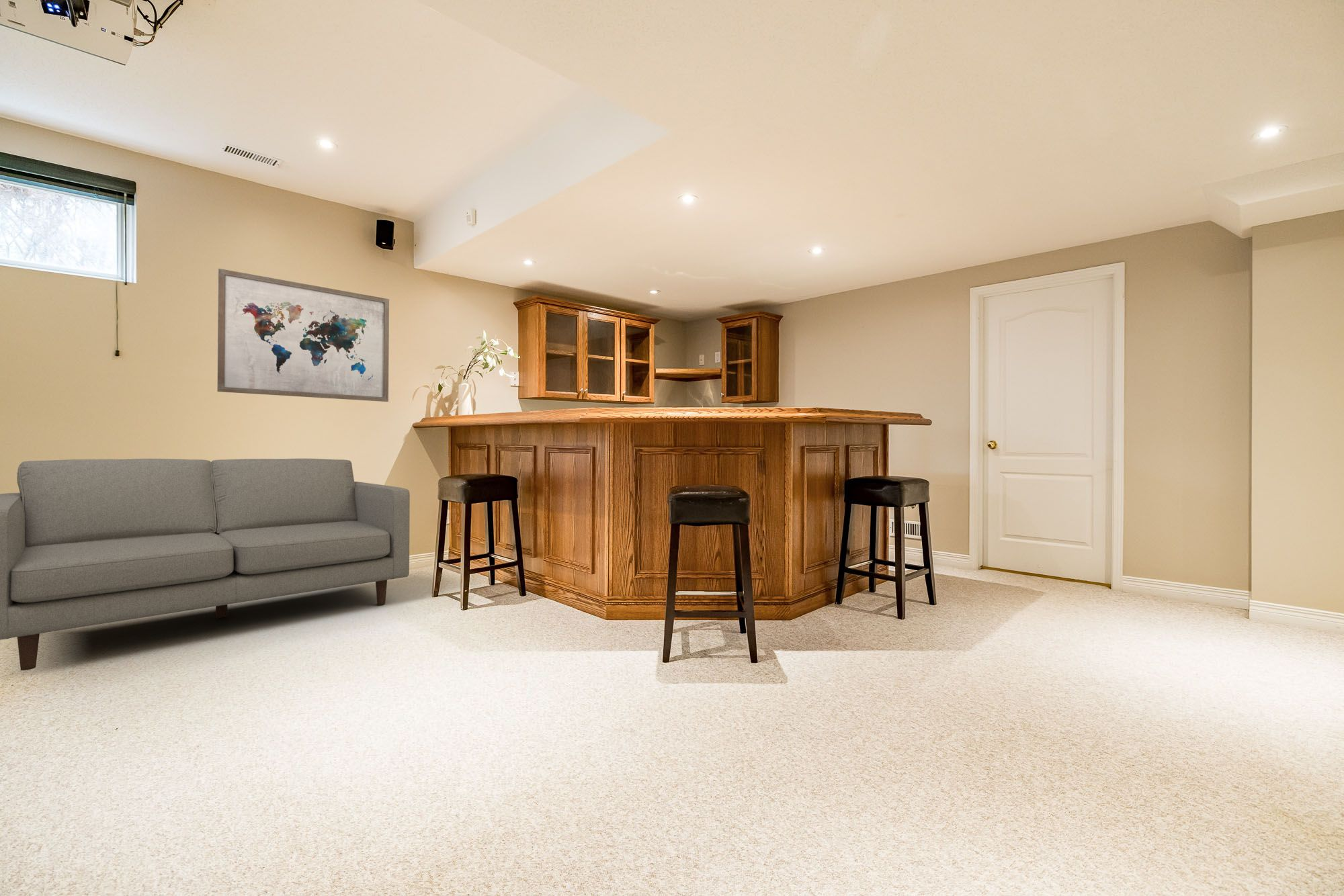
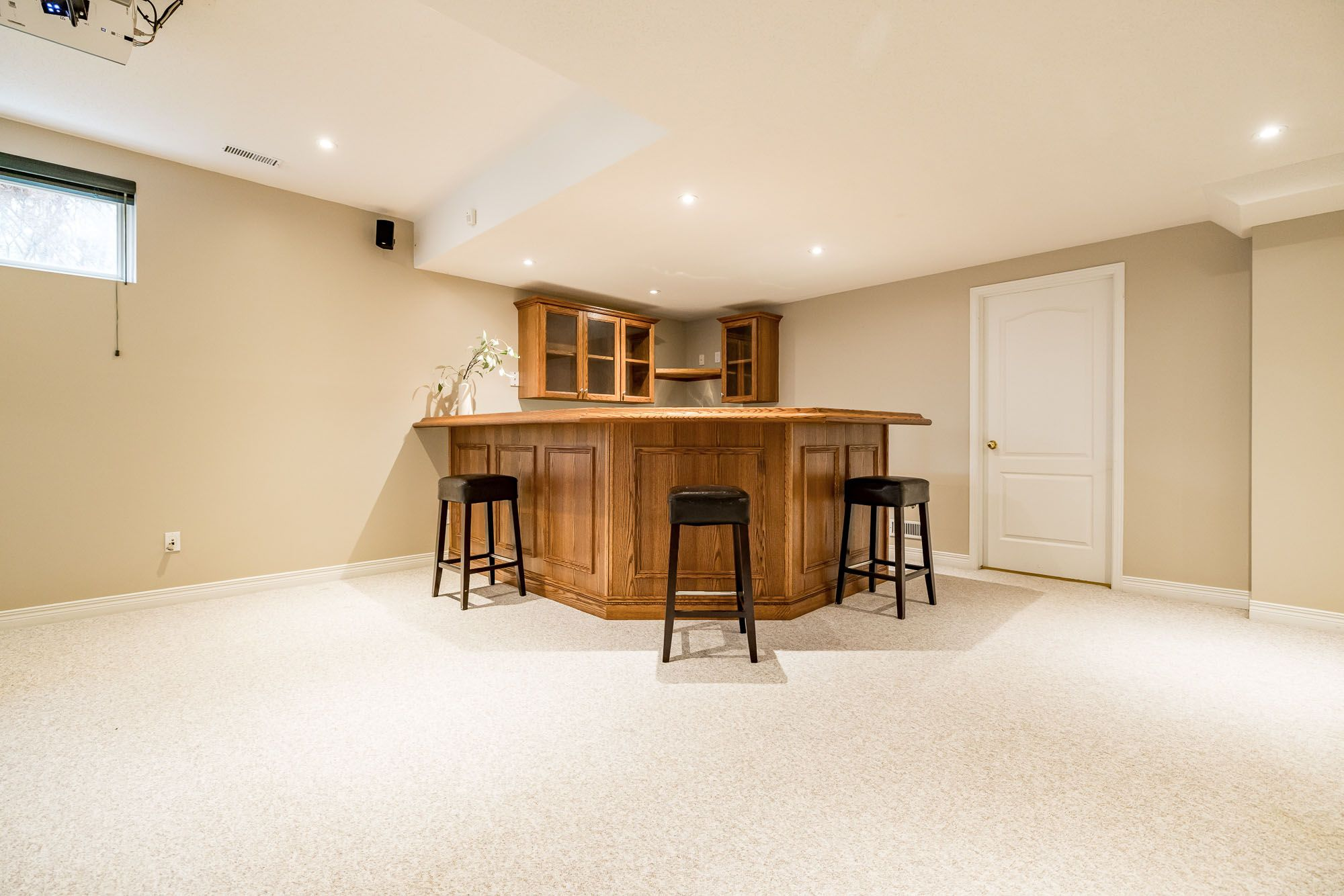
- sofa (221, 538)
- wall art (310, 341)
